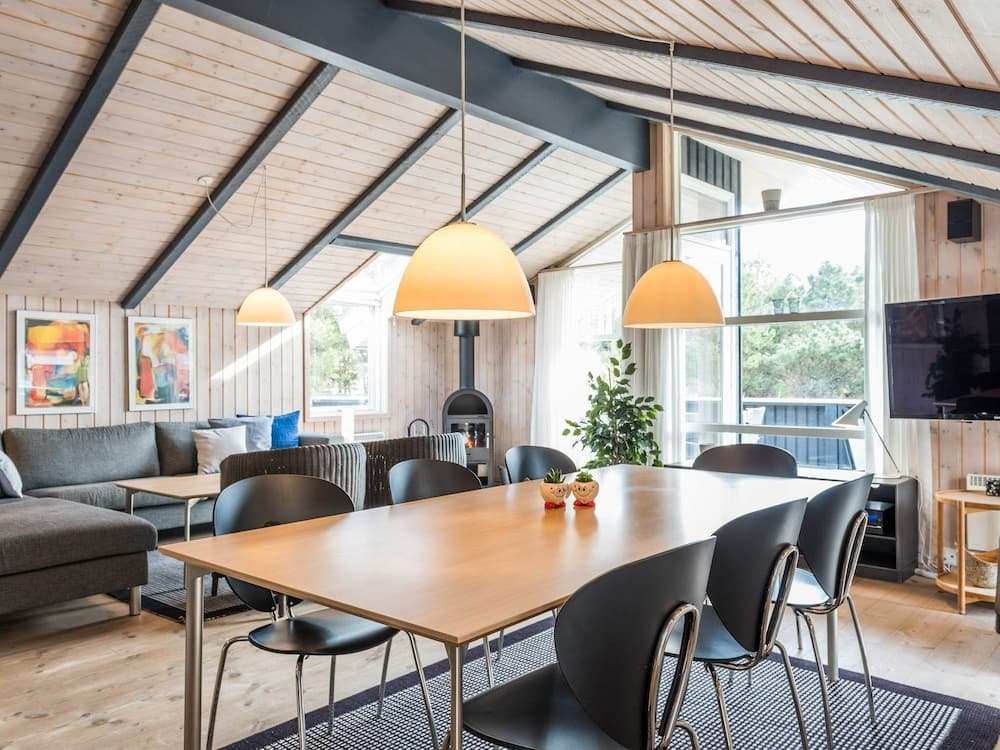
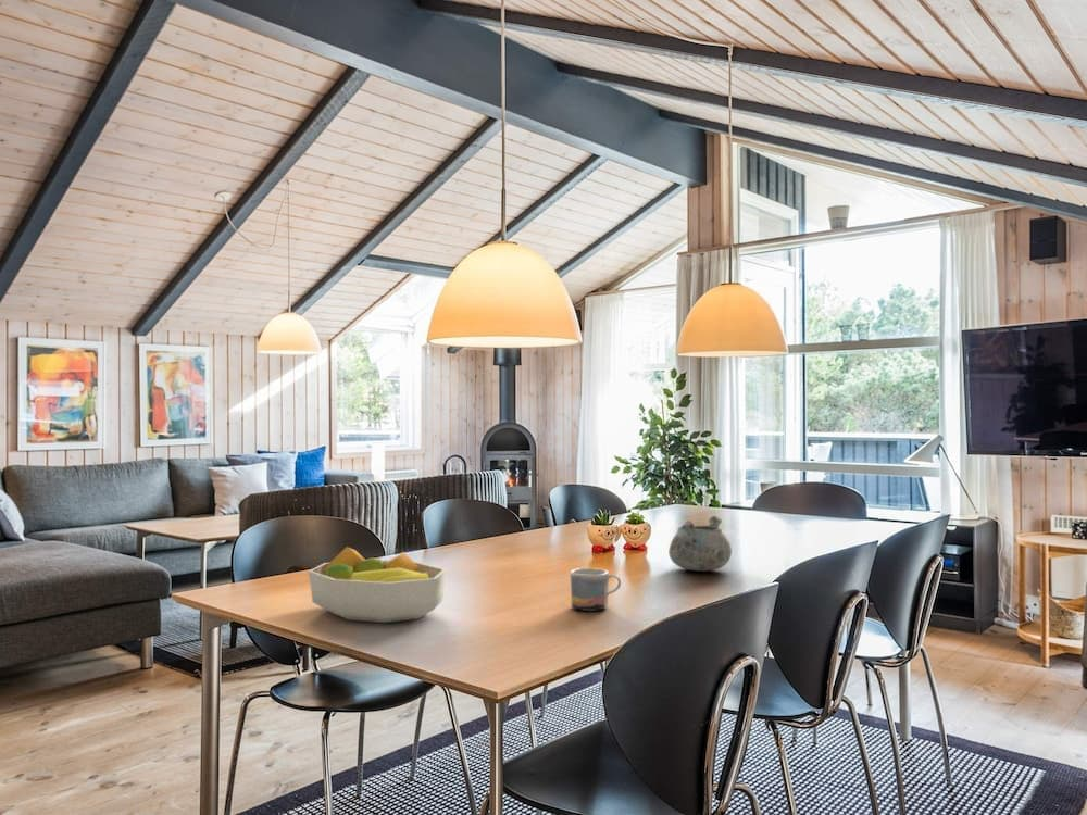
+ mug (596, 590)
+ decorative bowl (700, 543)
+ fruit bowl (377, 581)
